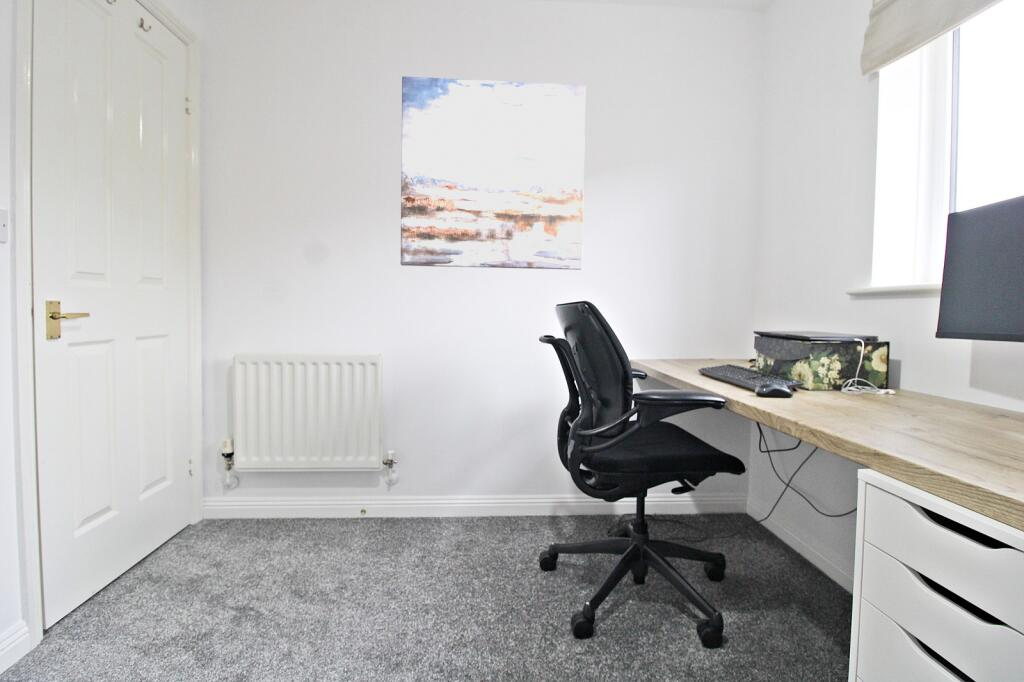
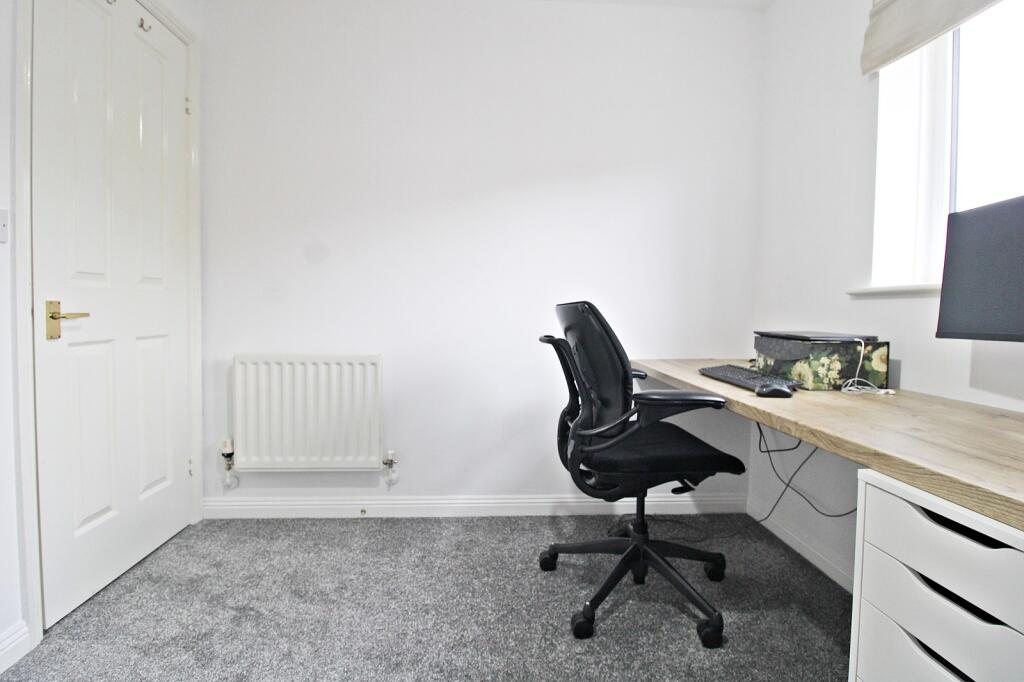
- wall art (493, 175)
